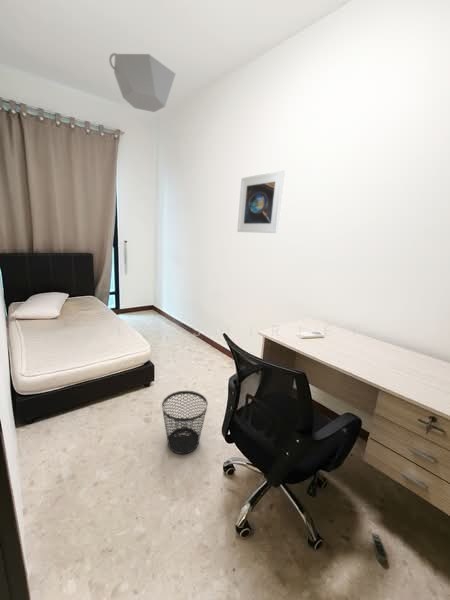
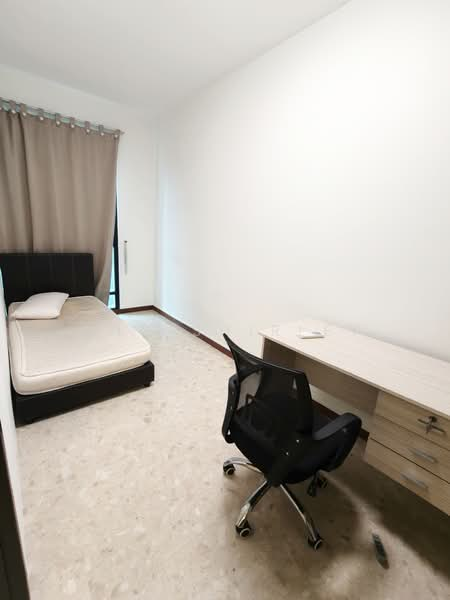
- wastebasket (184, 423)
- ceiling light (143, 84)
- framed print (258, 204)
